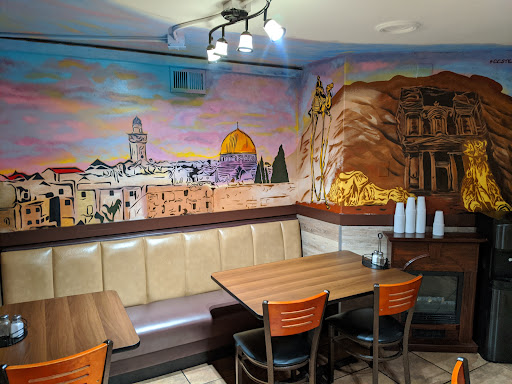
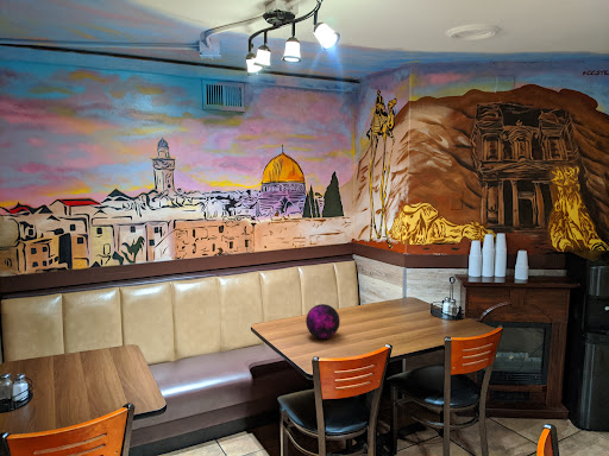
+ decorative orb (322, 321)
